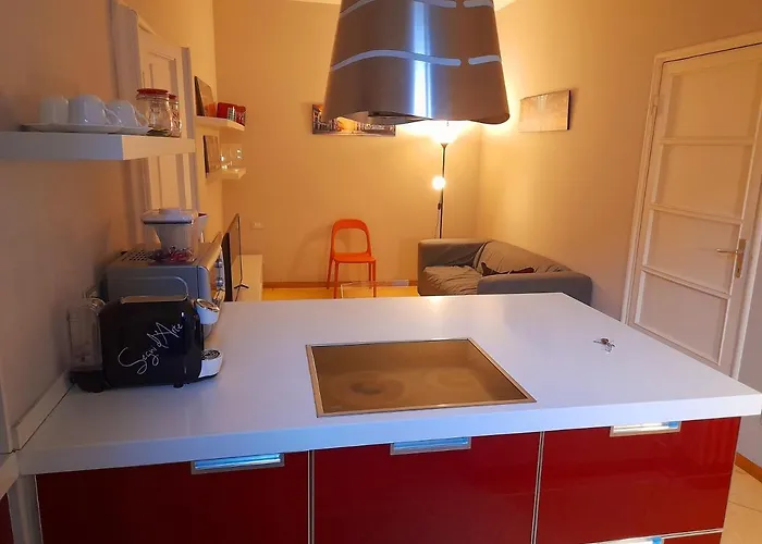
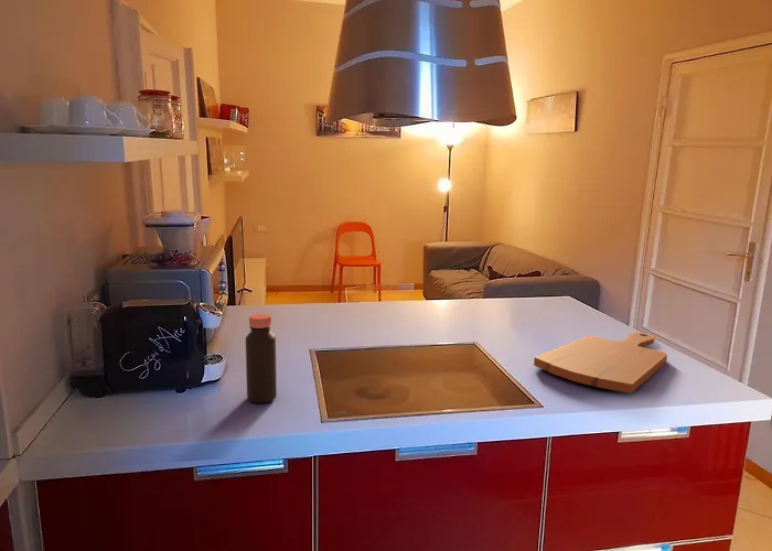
+ bottle (260, 357)
+ cutting board (608, 357)
